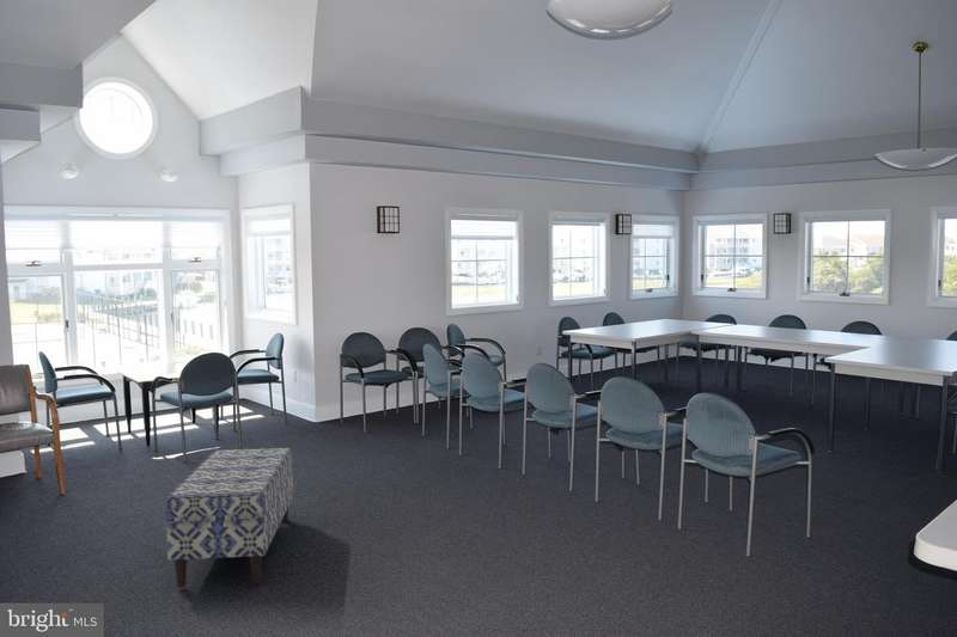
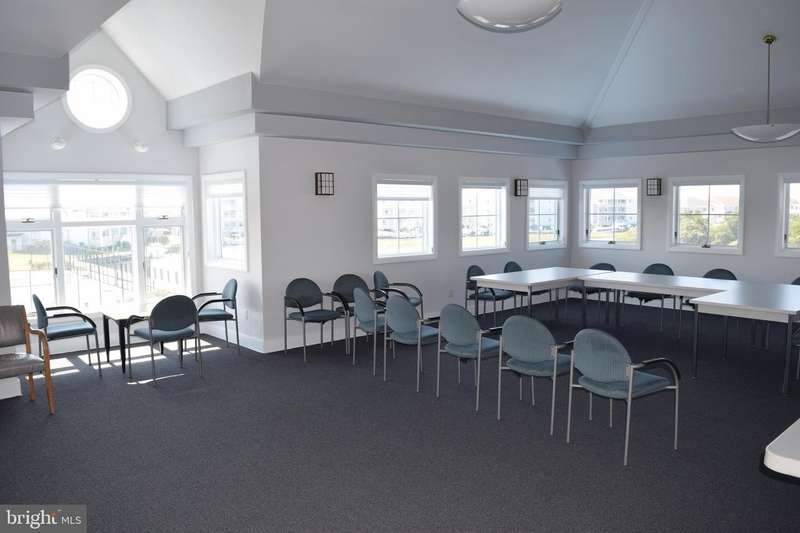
- bench (237, 509)
